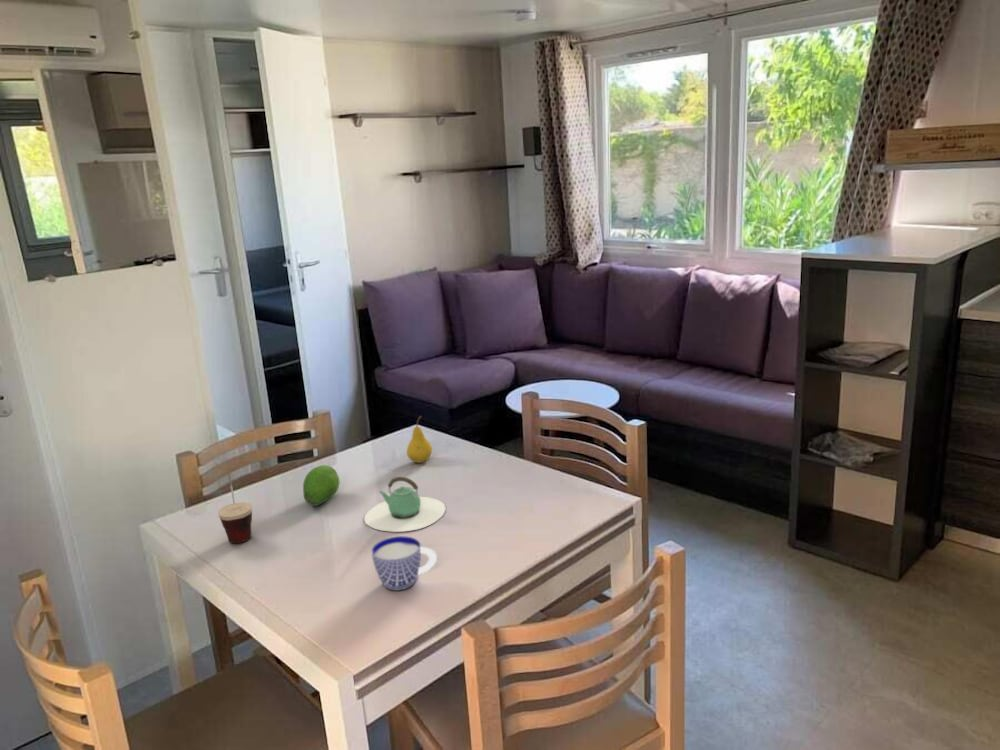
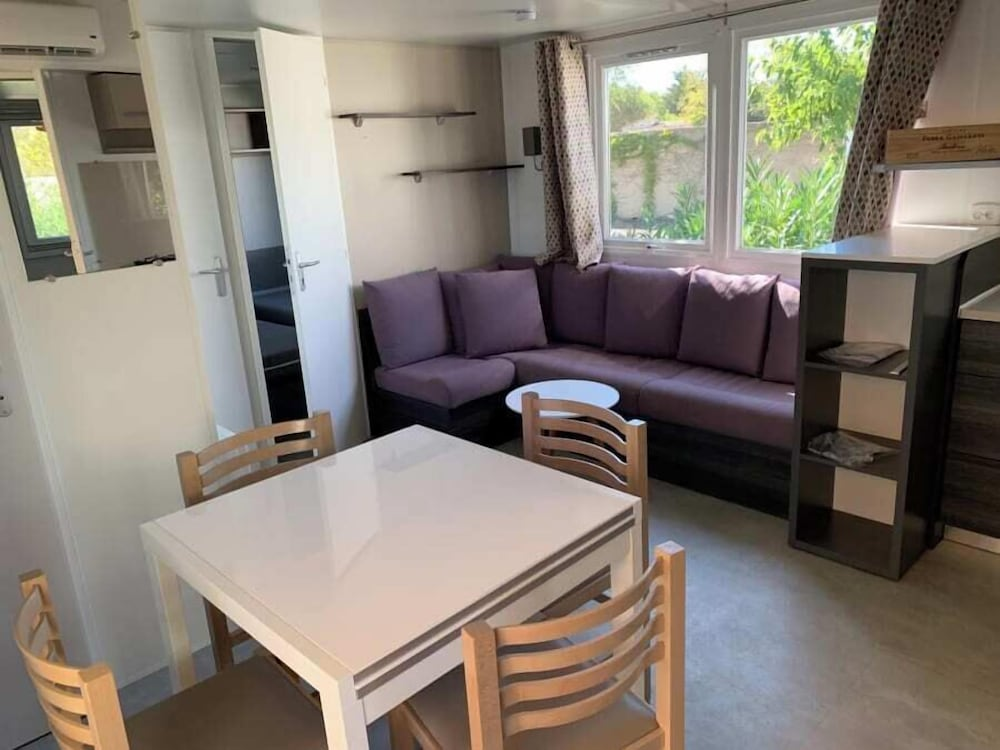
- fruit (418, 439)
- cup (235, 508)
- cup (405, 563)
- fruit (321, 485)
- teapot (403, 495)
